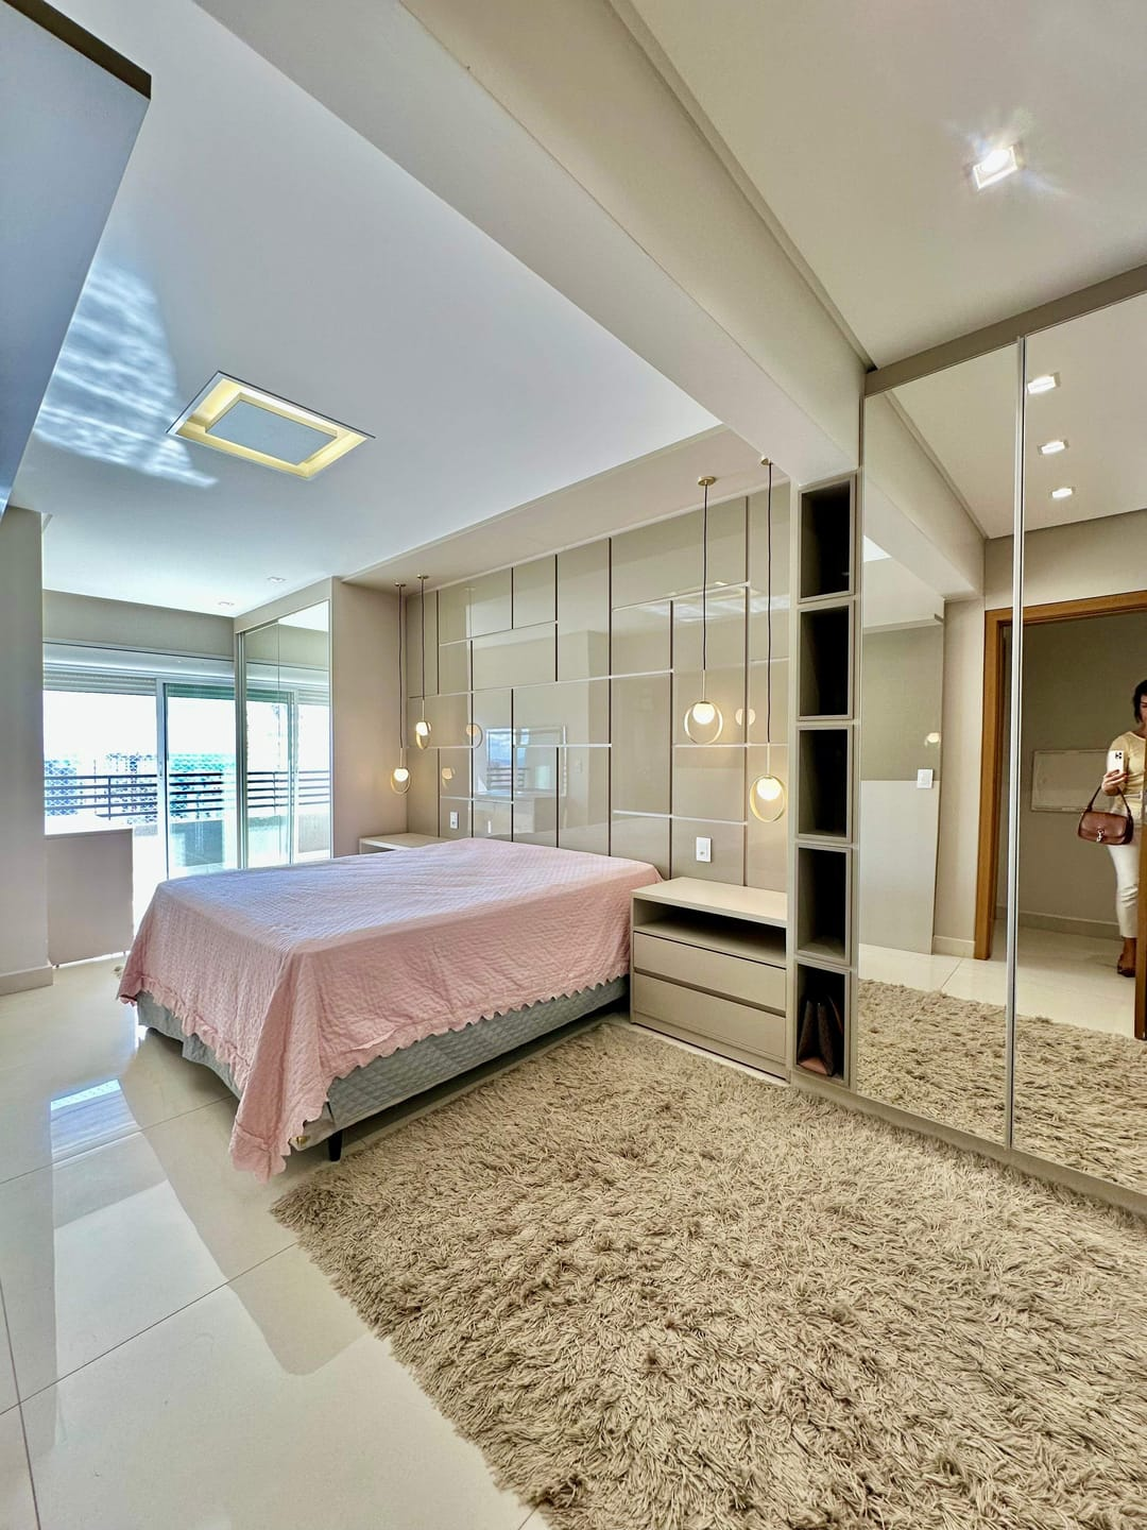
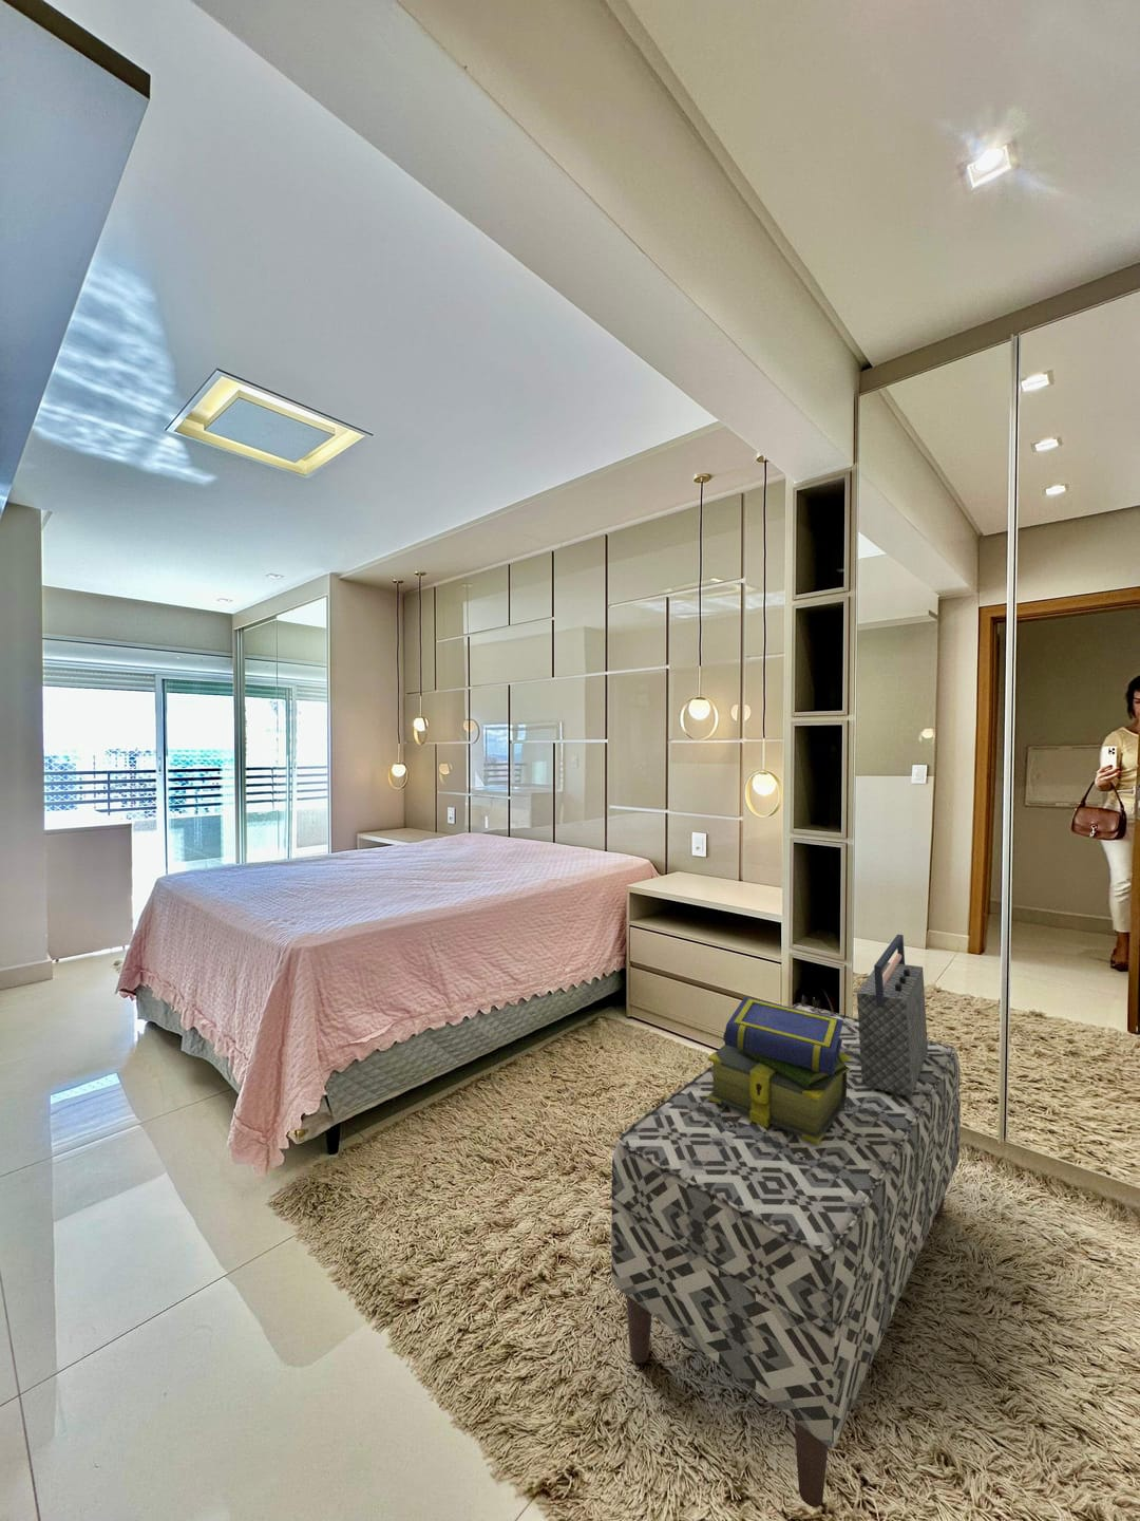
+ handbag (897, 1011)
+ stack of books (782, 1060)
+ bench (807, 1180)
